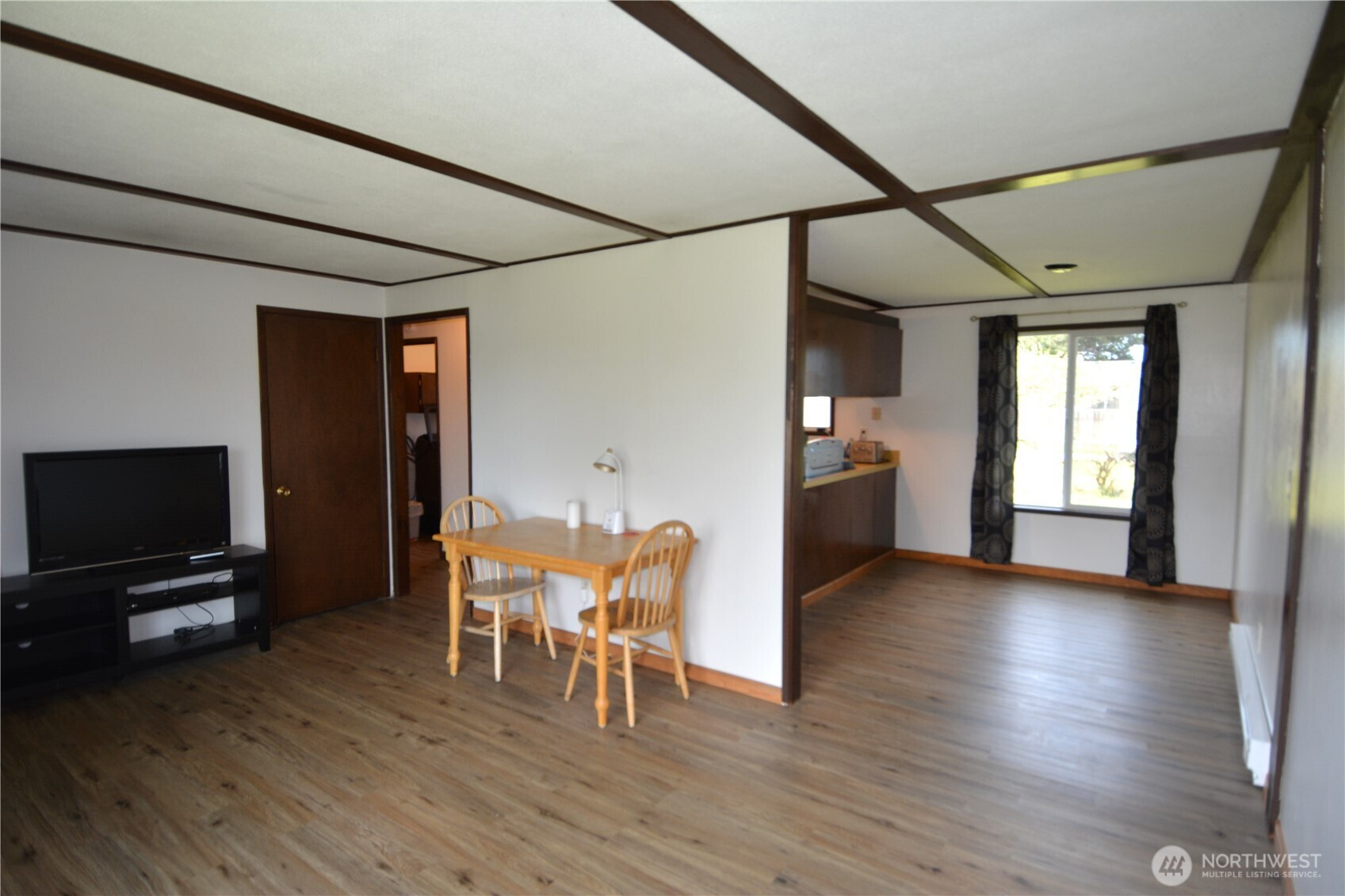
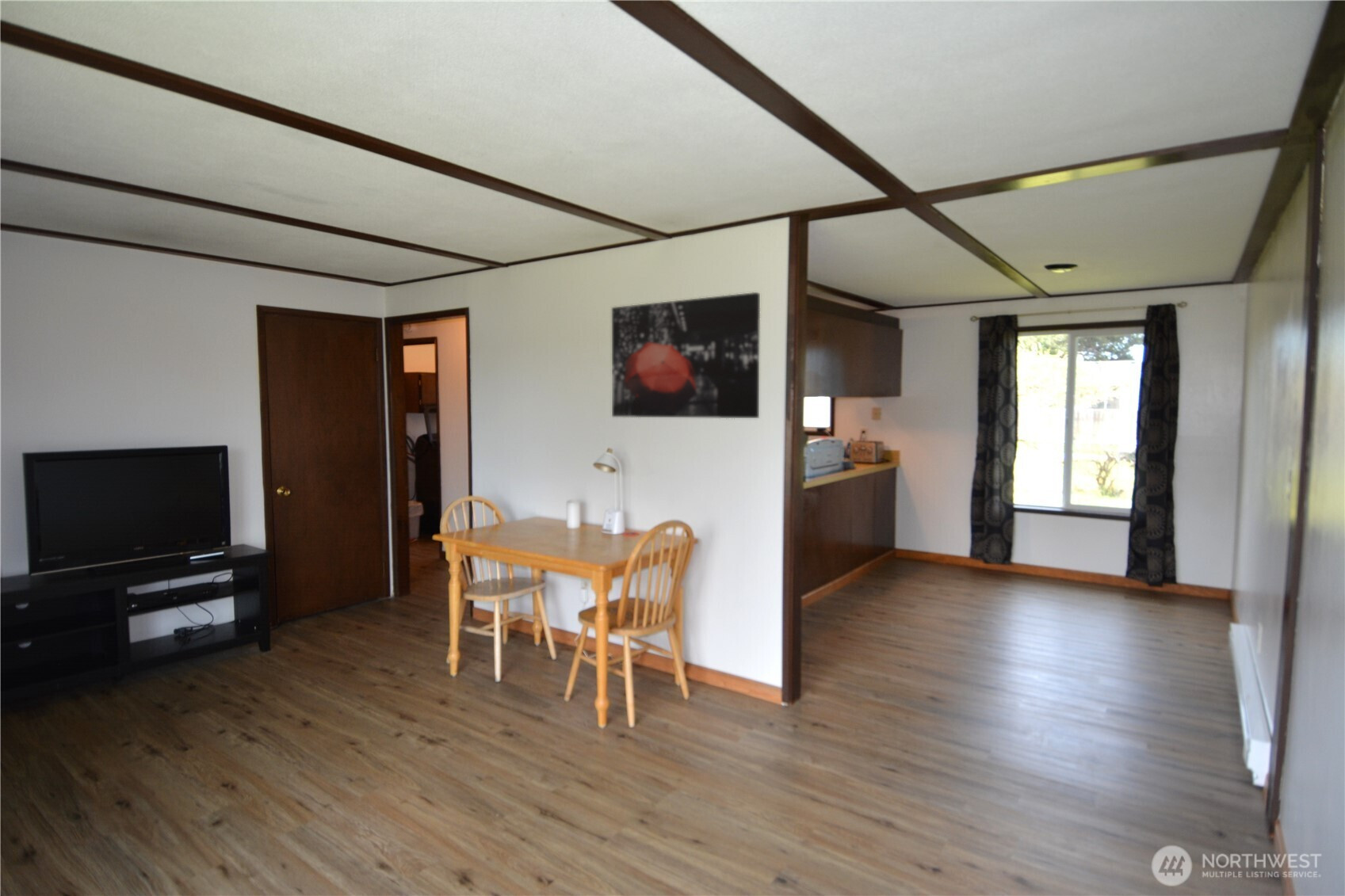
+ wall art (680, 359)
